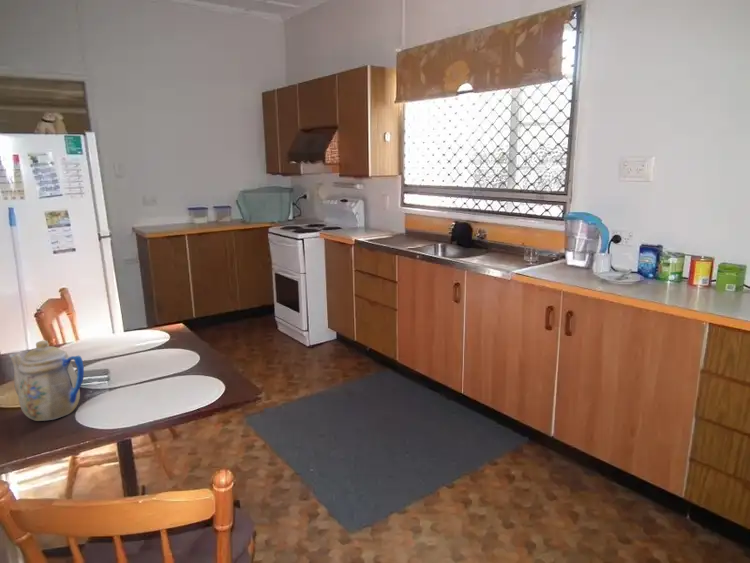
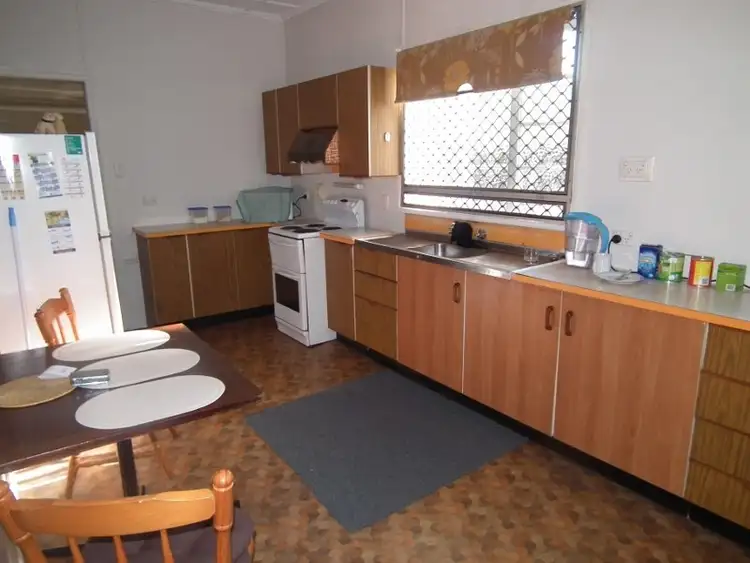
- teapot (47, 377)
